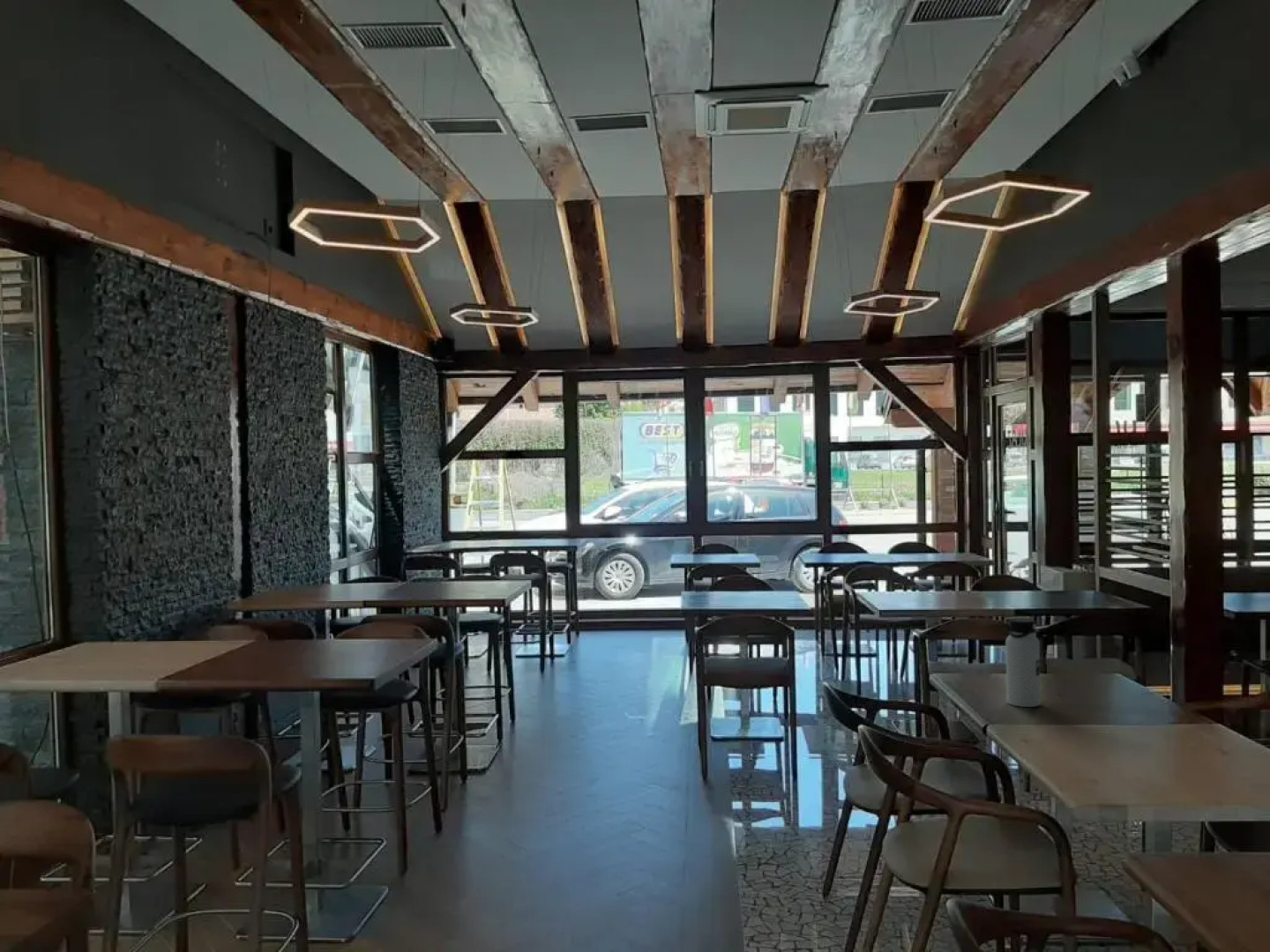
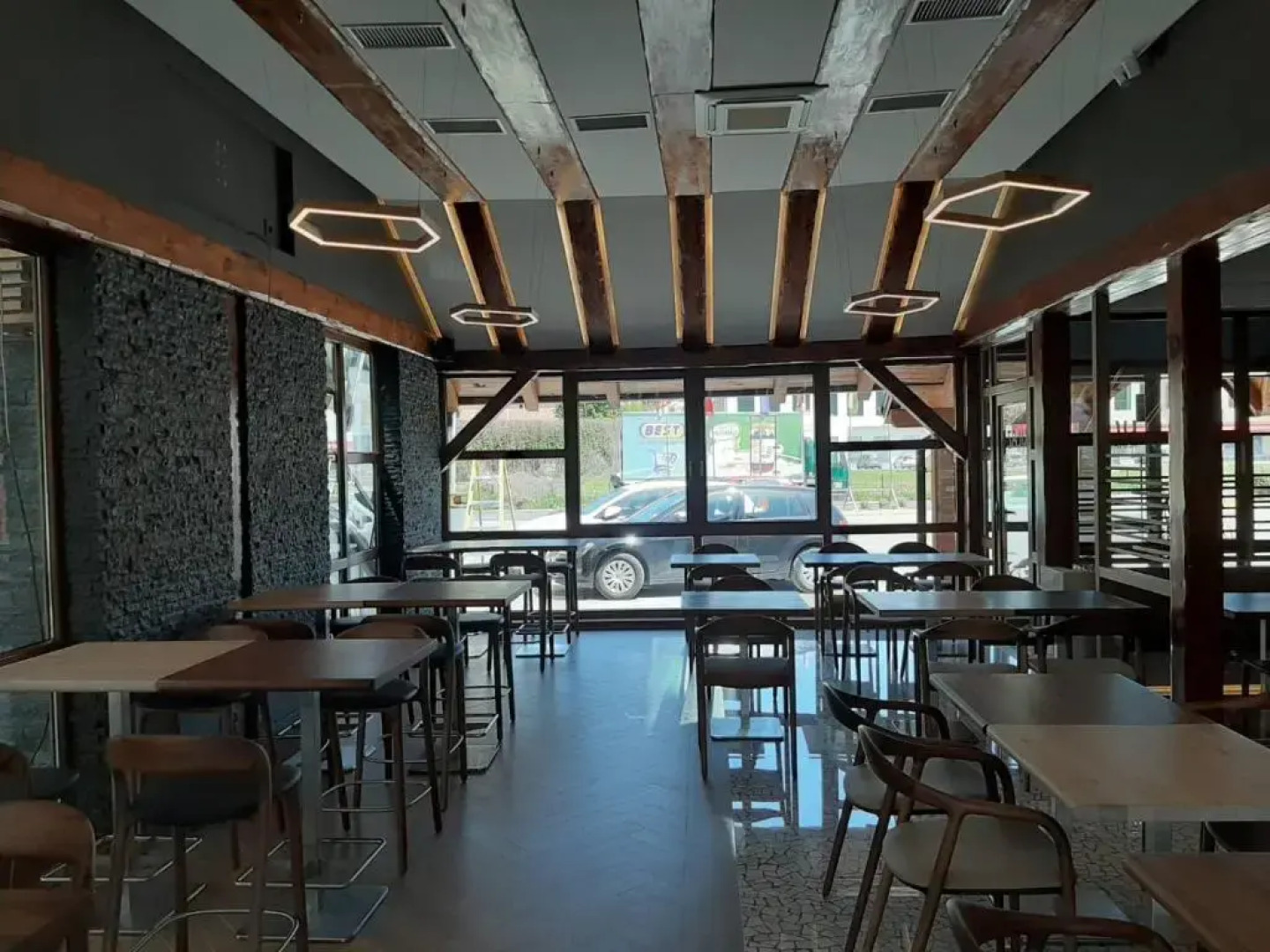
- water bottle (1022, 661)
